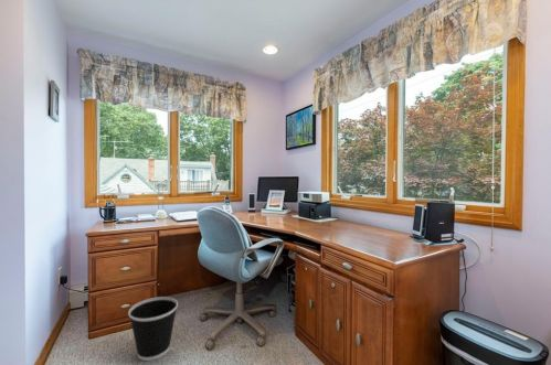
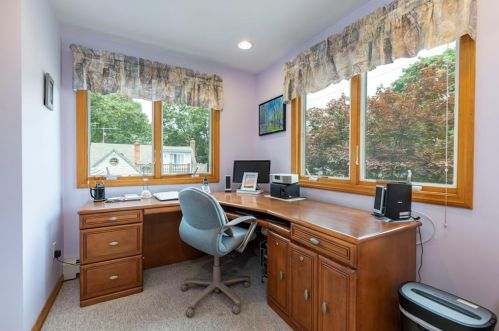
- wastebasket (153, 329)
